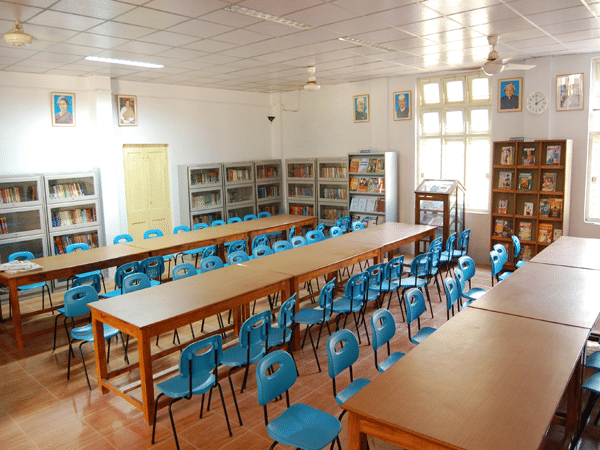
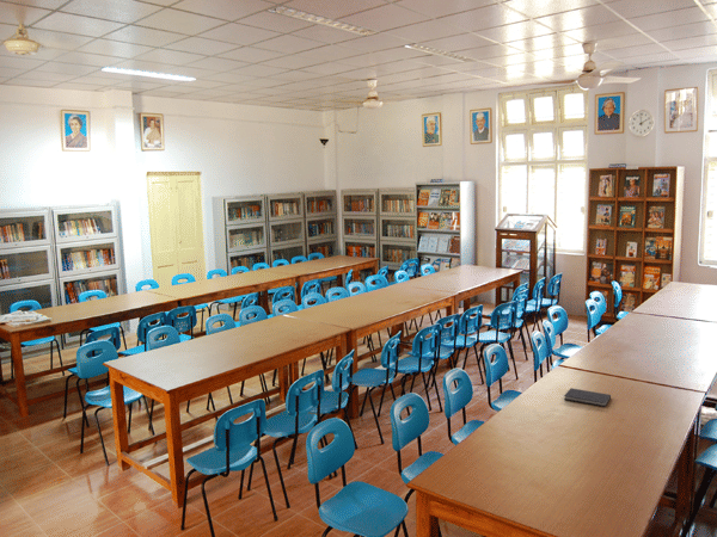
+ diary (587, 396)
